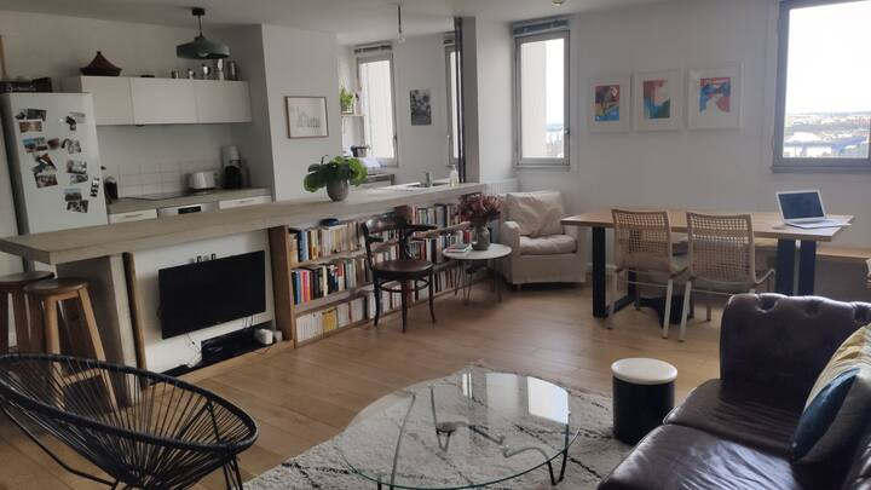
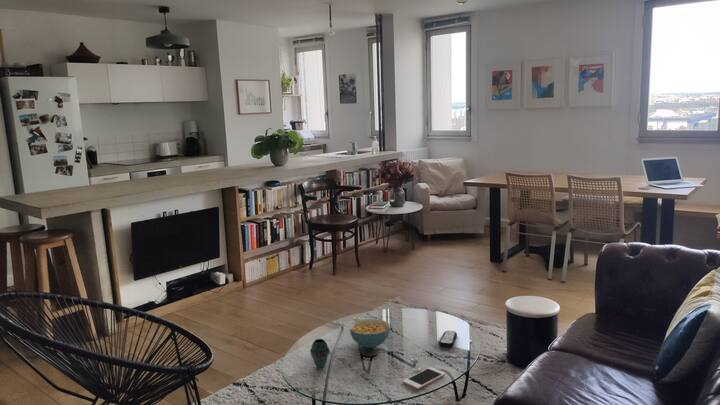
+ cereal bowl (370, 335)
+ remote control (448, 338)
+ vase (319, 353)
+ cell phone (424, 377)
